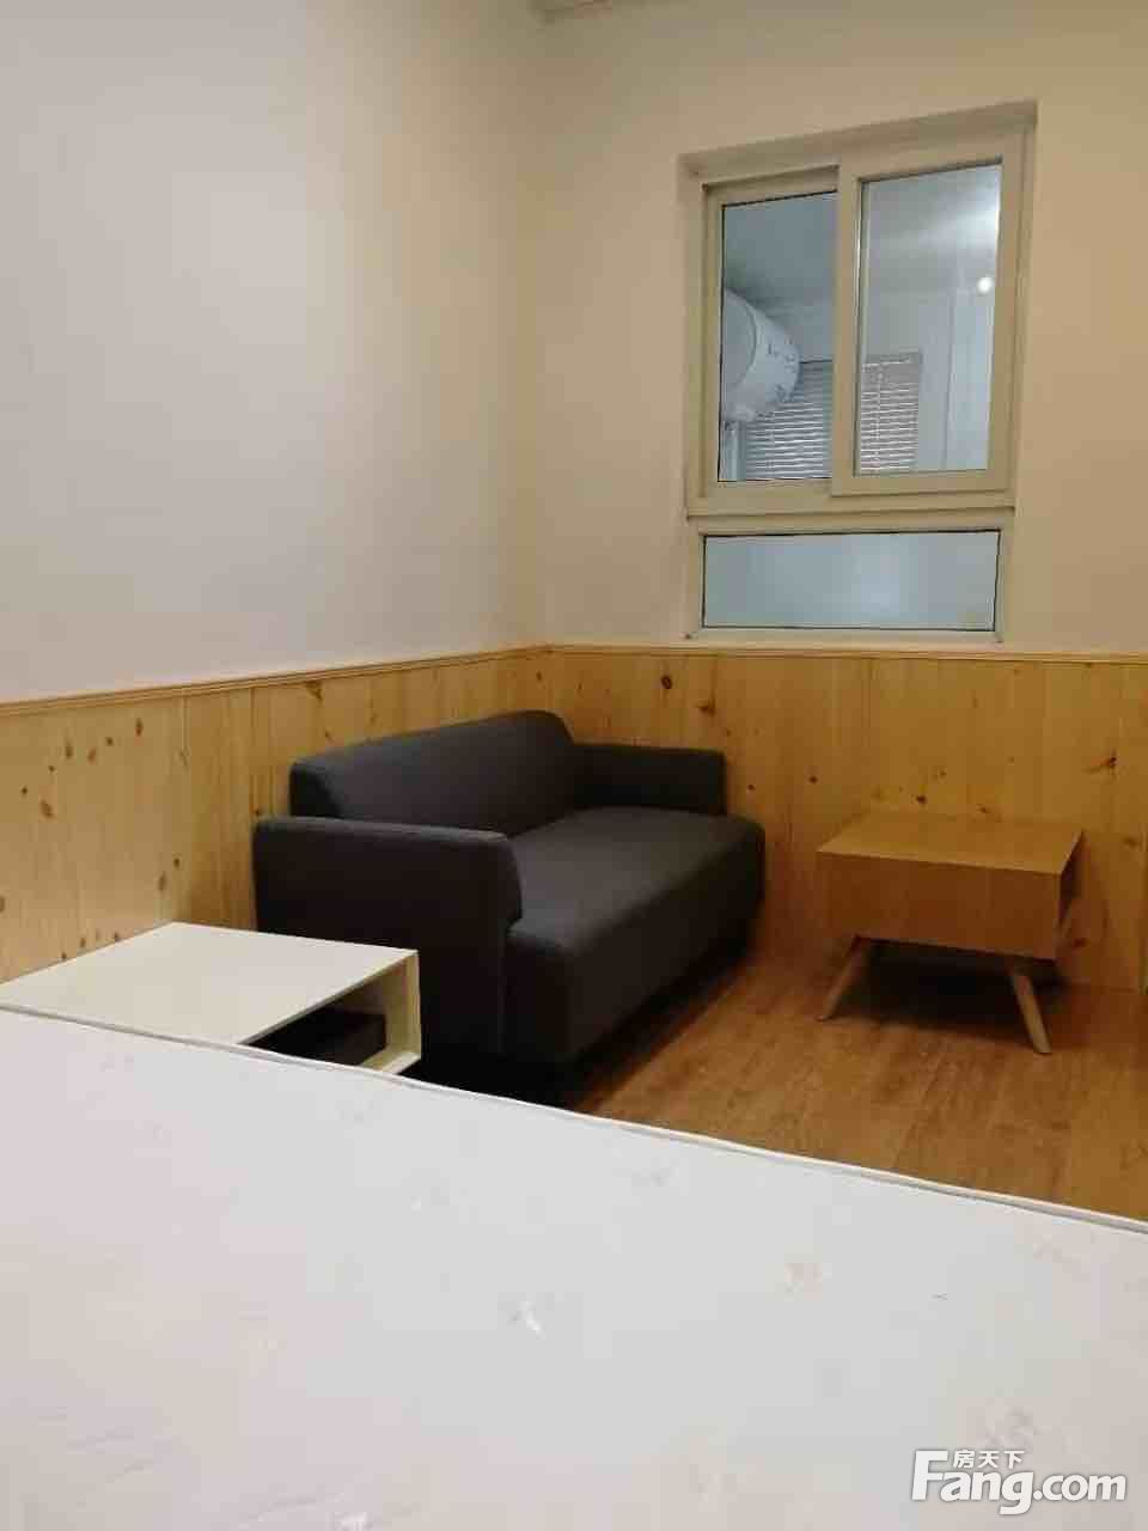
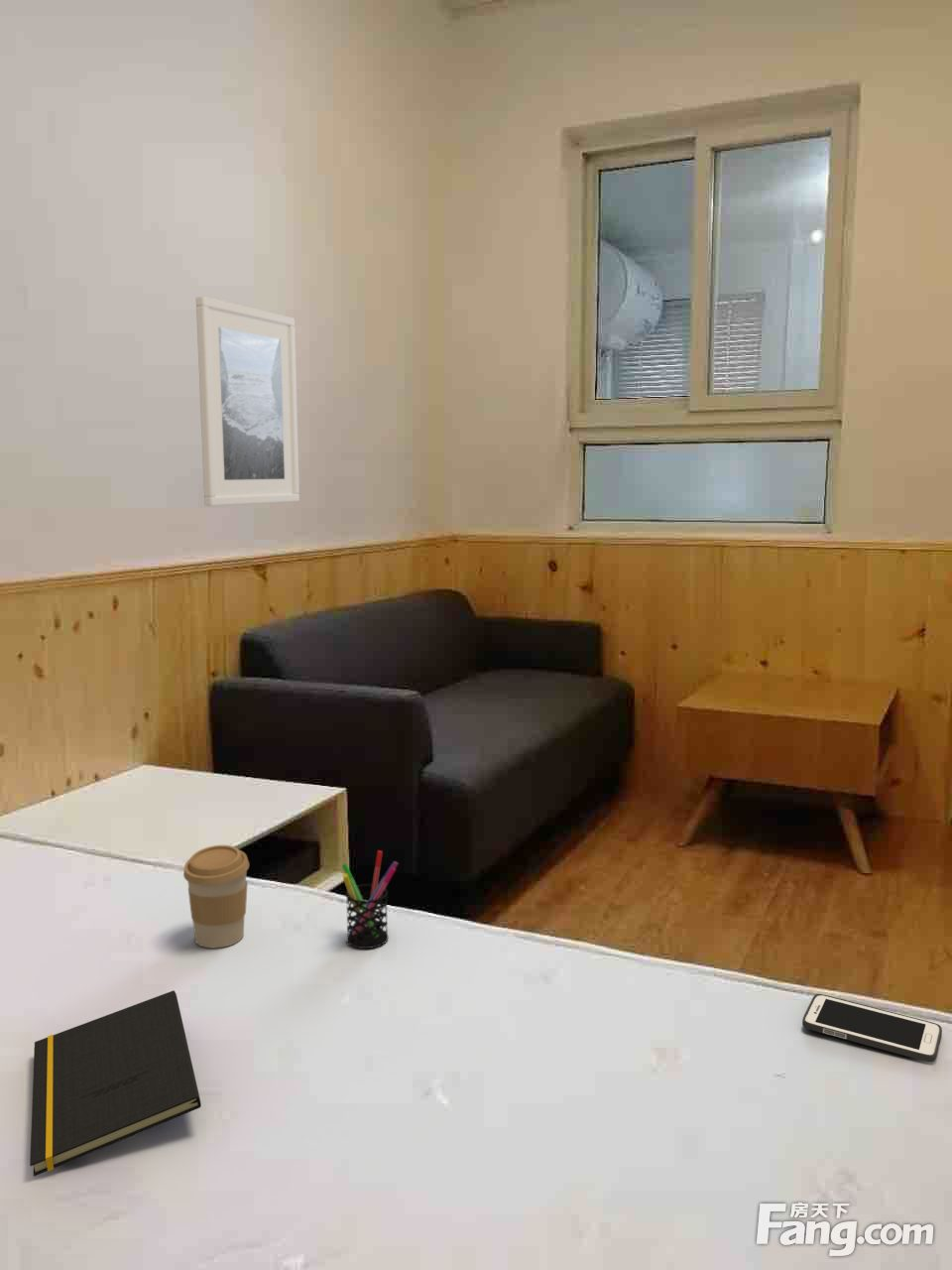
+ coffee cup (217, 895)
+ pen holder (364, 896)
+ notepad (112, 1073)
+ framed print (252, 407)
+ cell phone (871, 1026)
